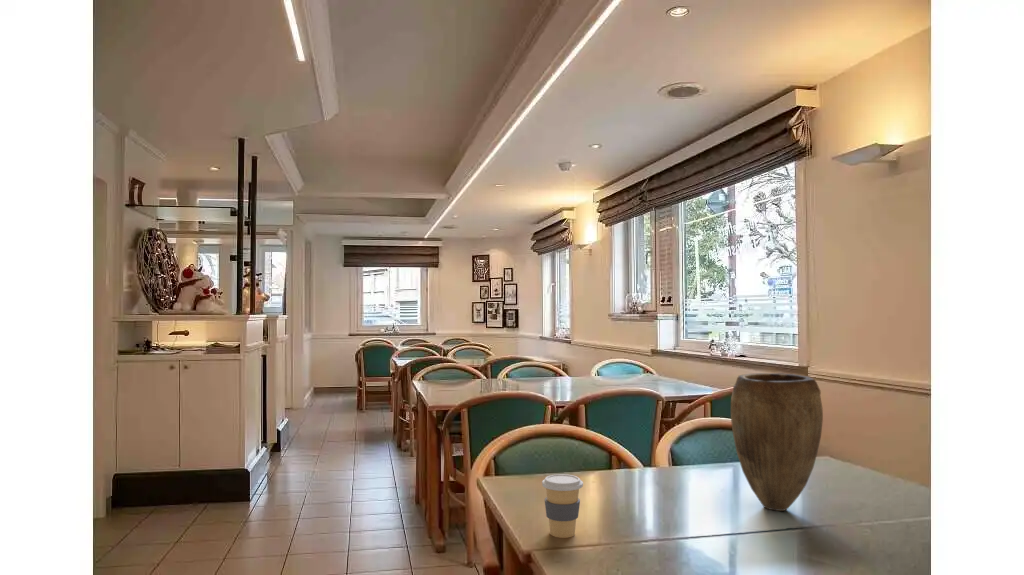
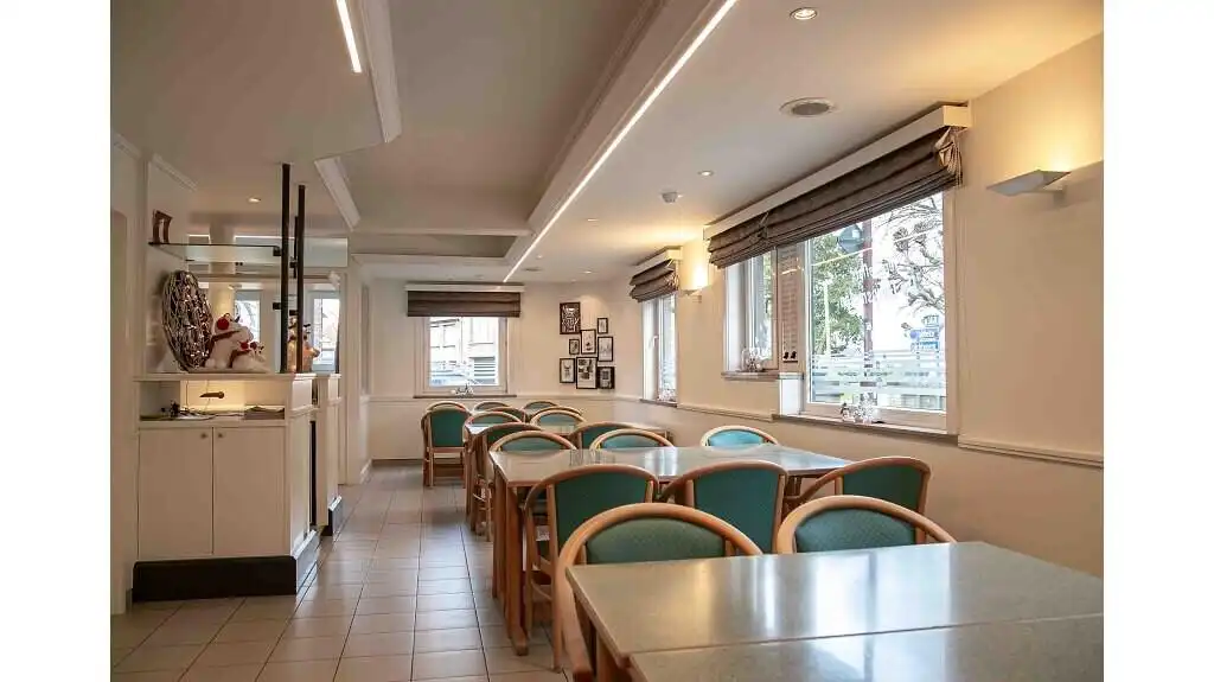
- vase (775, 442)
- coffee cup (562, 506)
